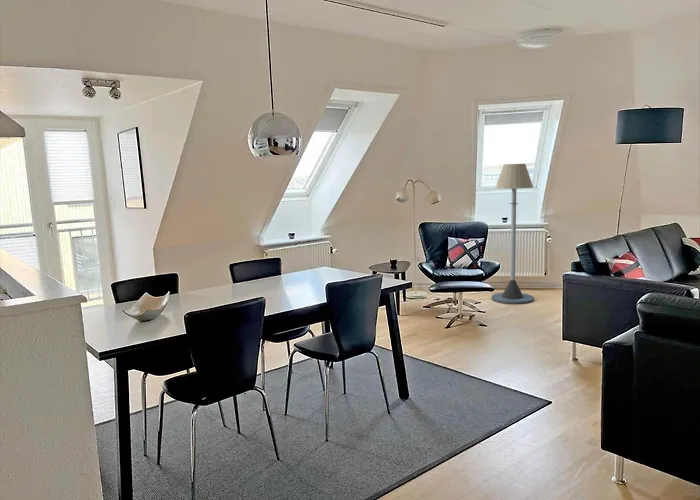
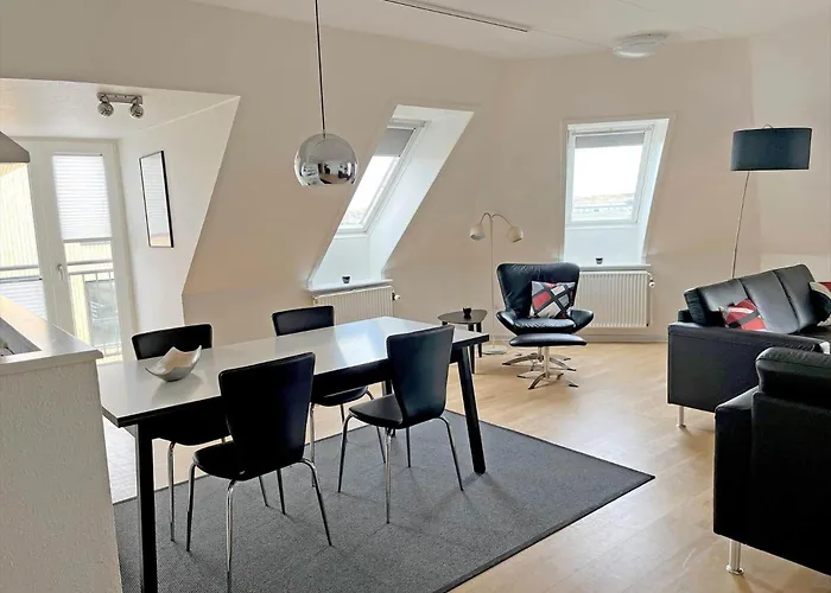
- floor lamp (513, 232)
